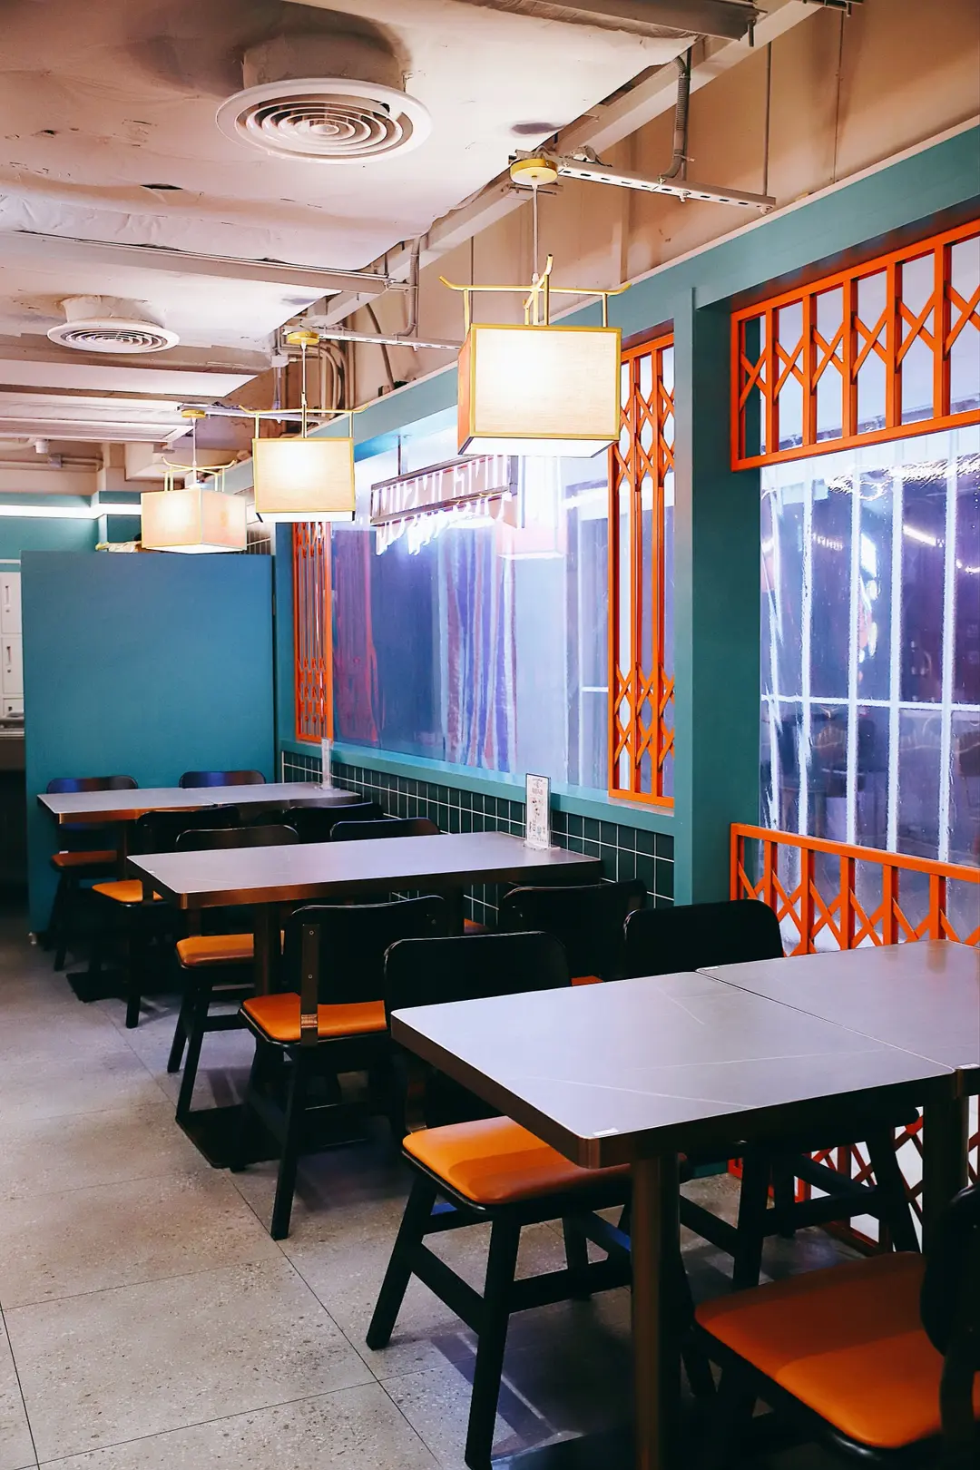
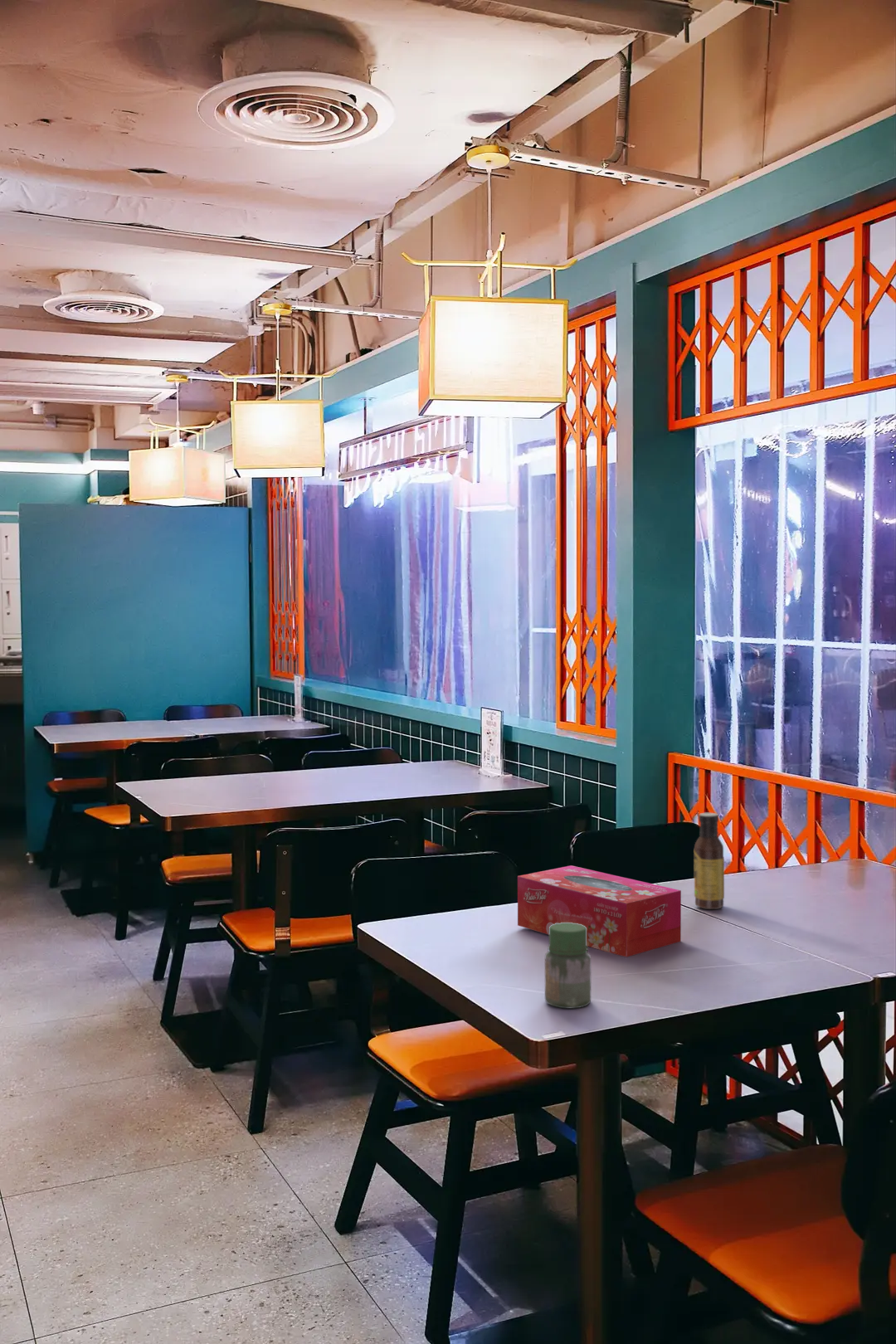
+ tissue box (597, 908)
+ sauce bottle (709, 859)
+ jar (567, 964)
